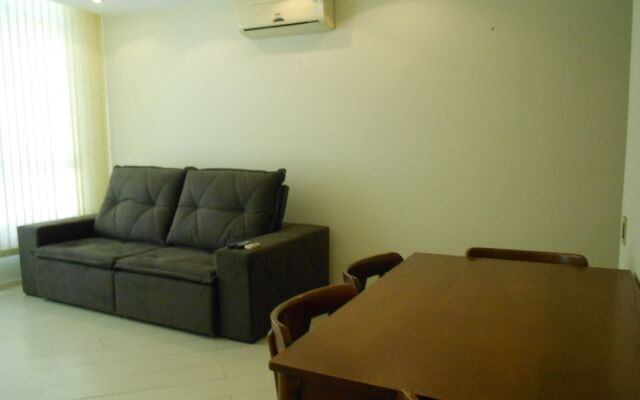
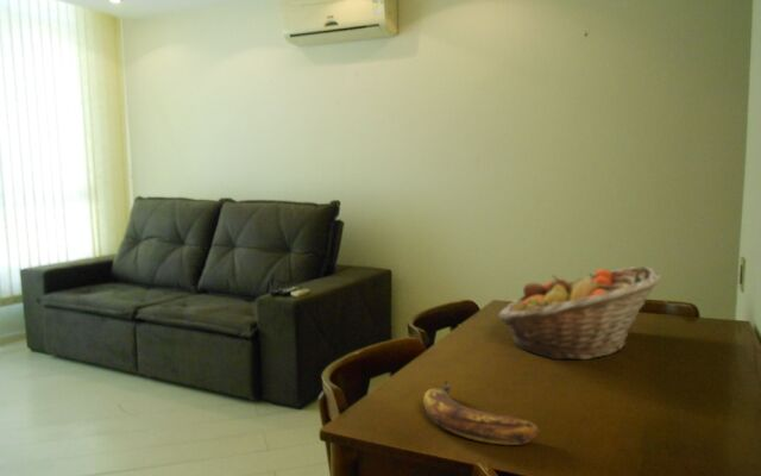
+ fruit basket (577, 305)
+ banana (472, 411)
